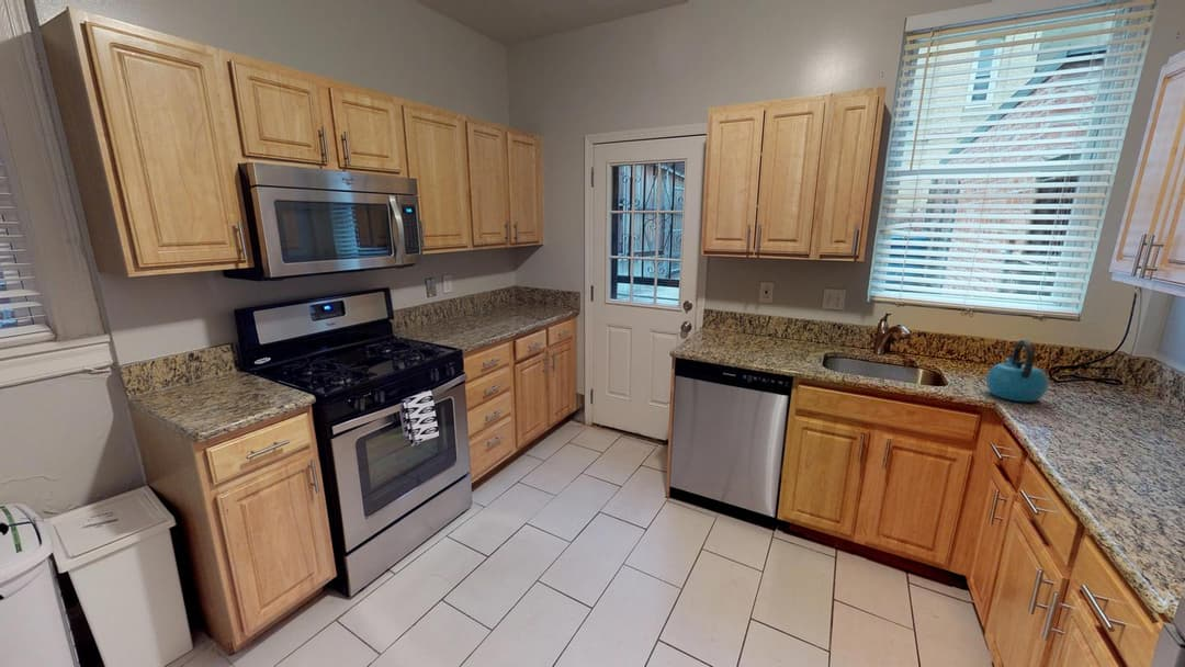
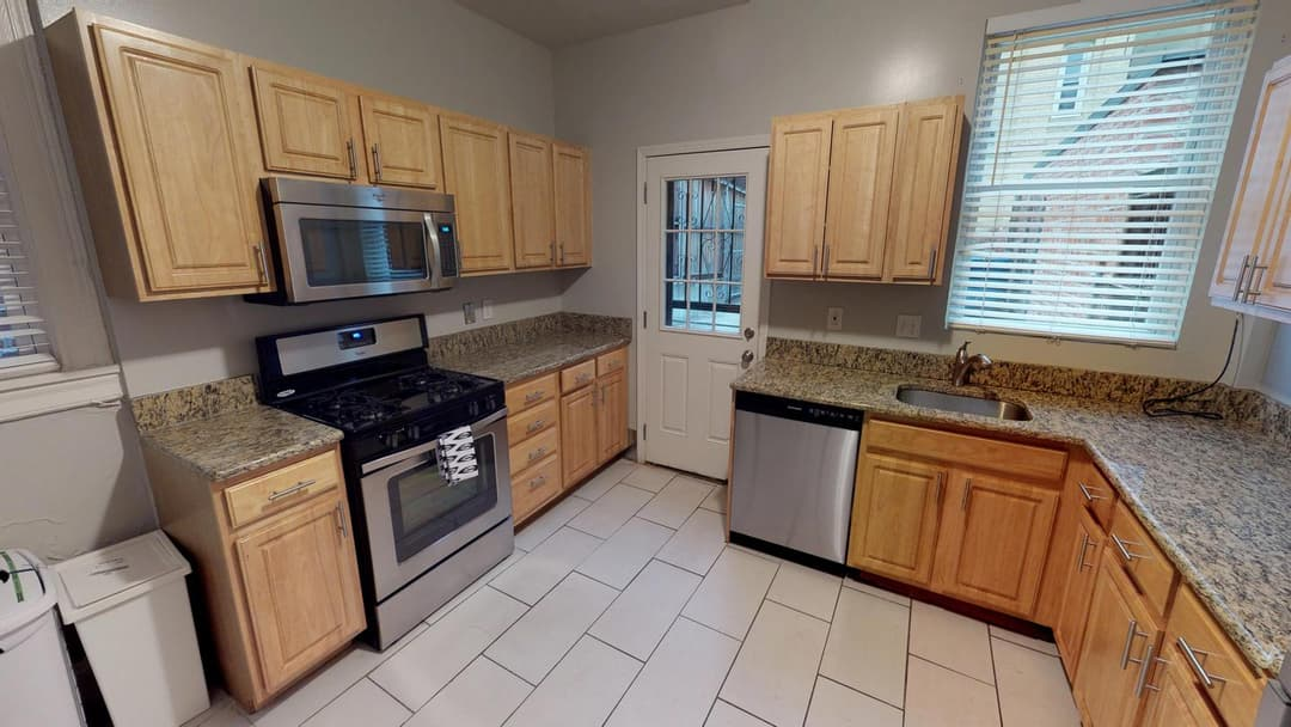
- kettle (1017, 368)
